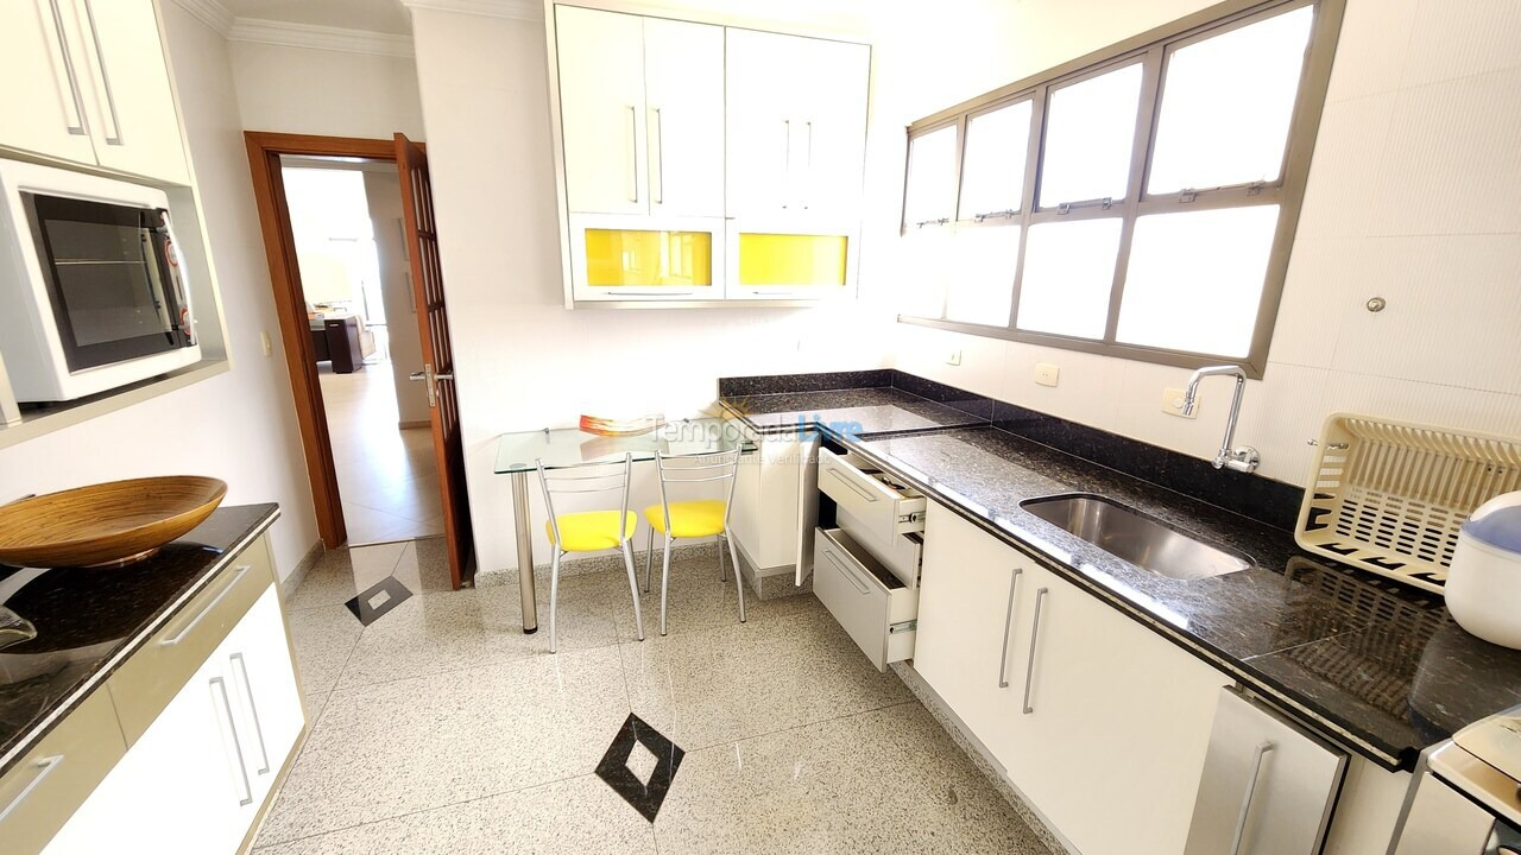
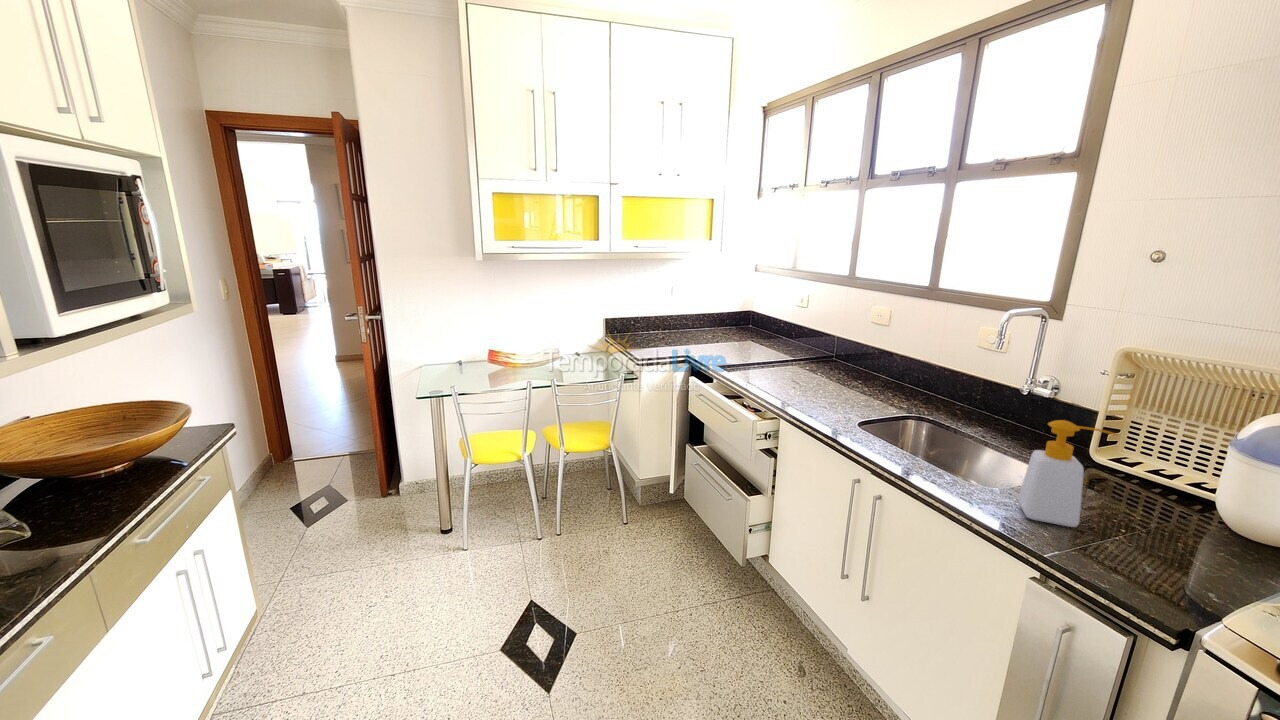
+ soap bottle (1067, 471)
